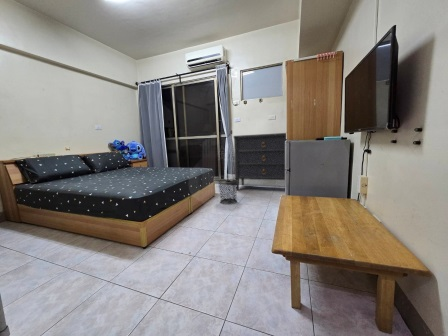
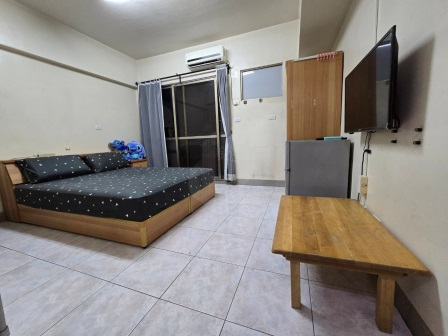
- dresser (265, 162)
- waste bin (228, 191)
